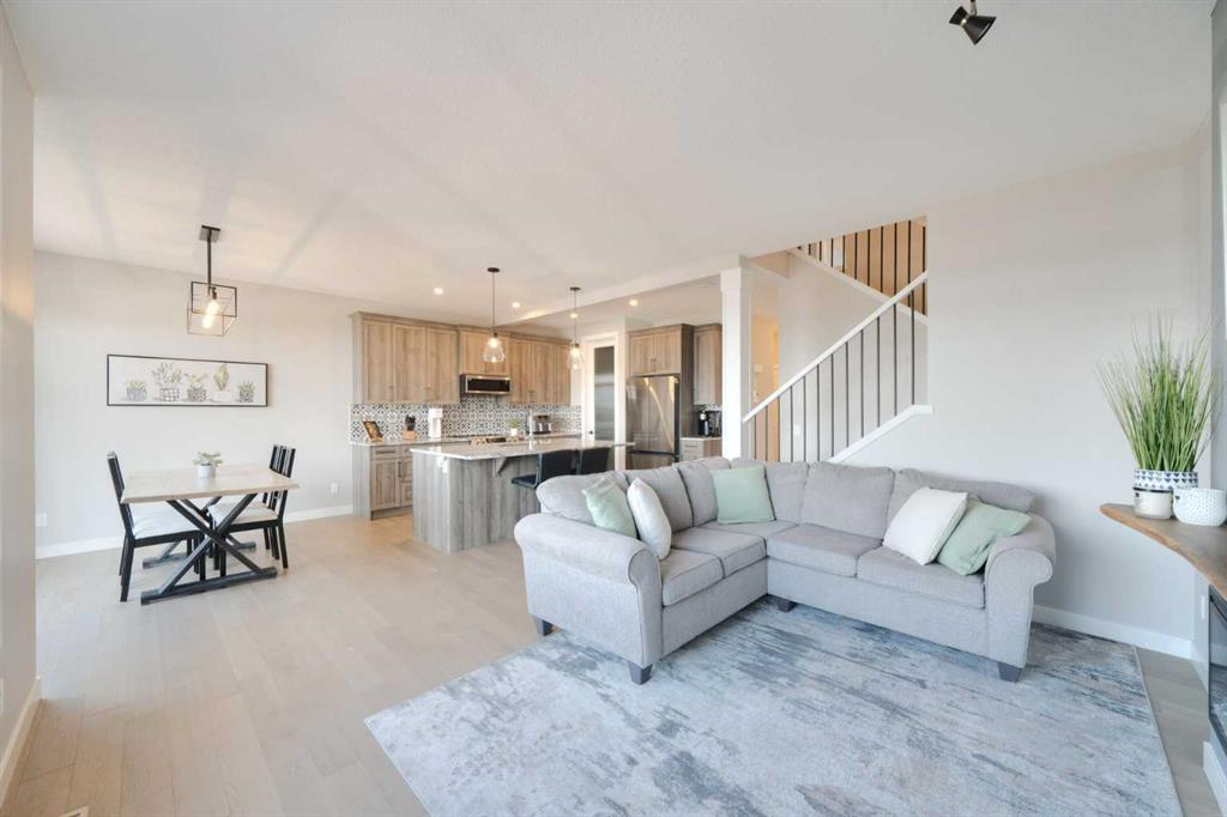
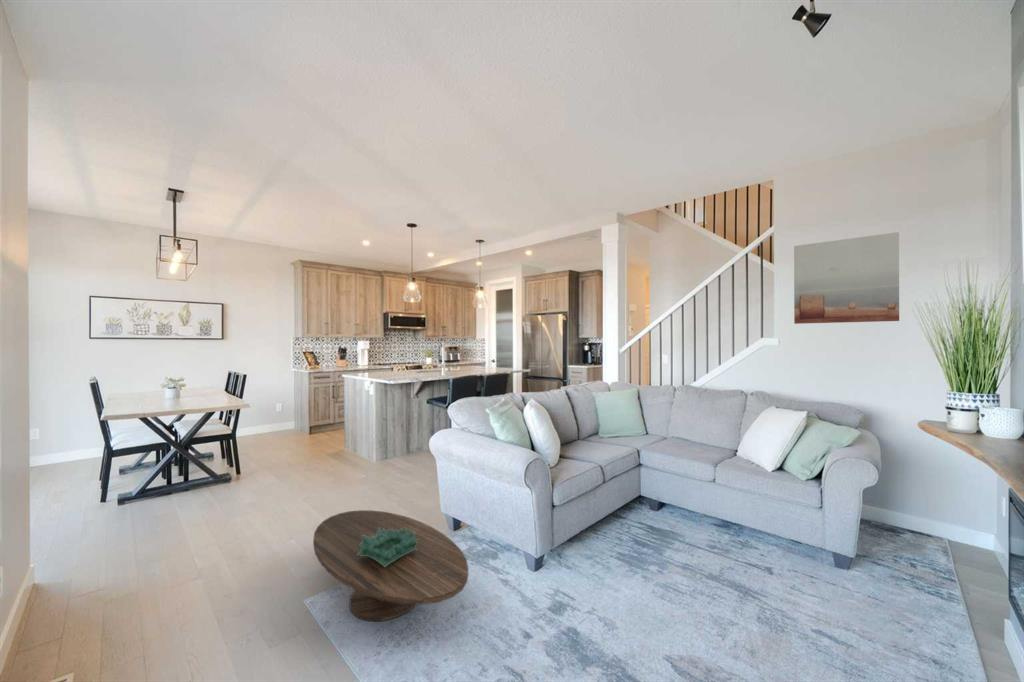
+ coffee table (385, 572)
+ wall art (843, 281)
+ decorative bowl (387, 544)
